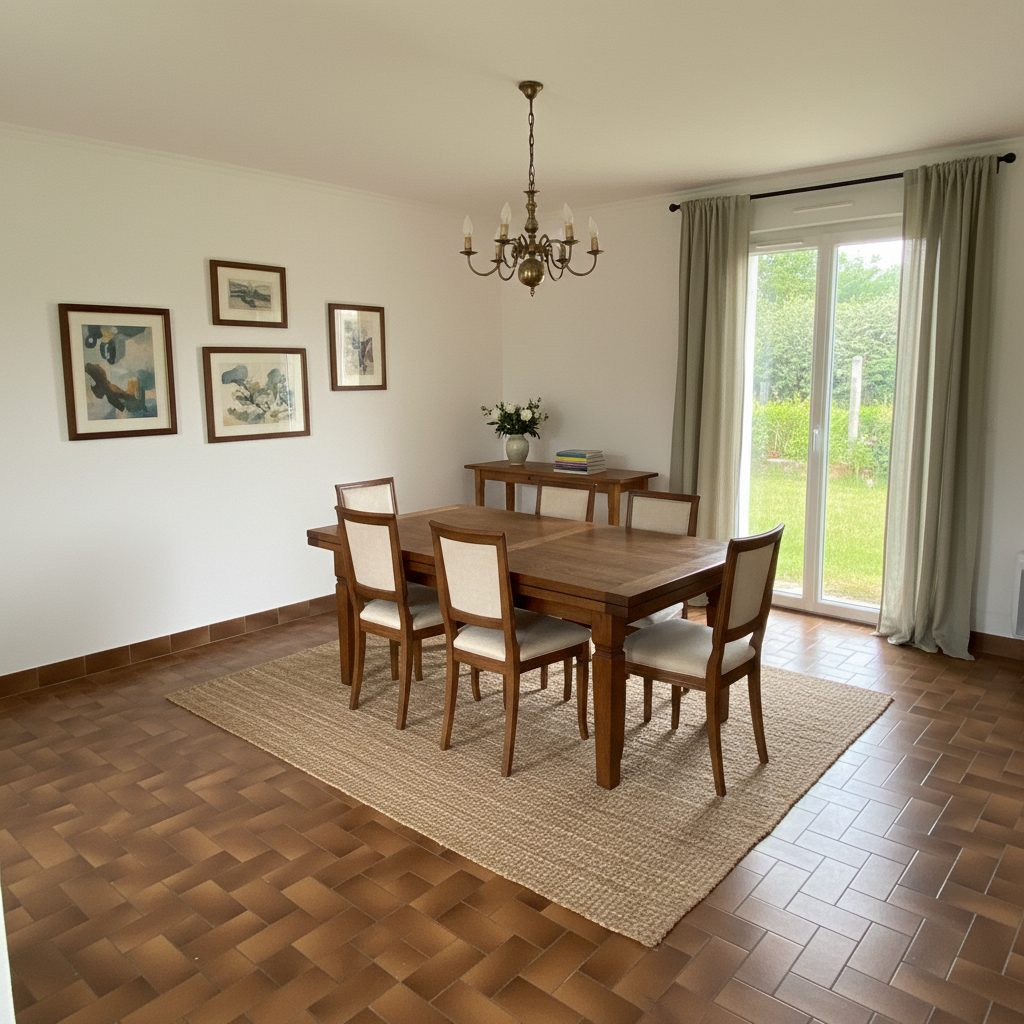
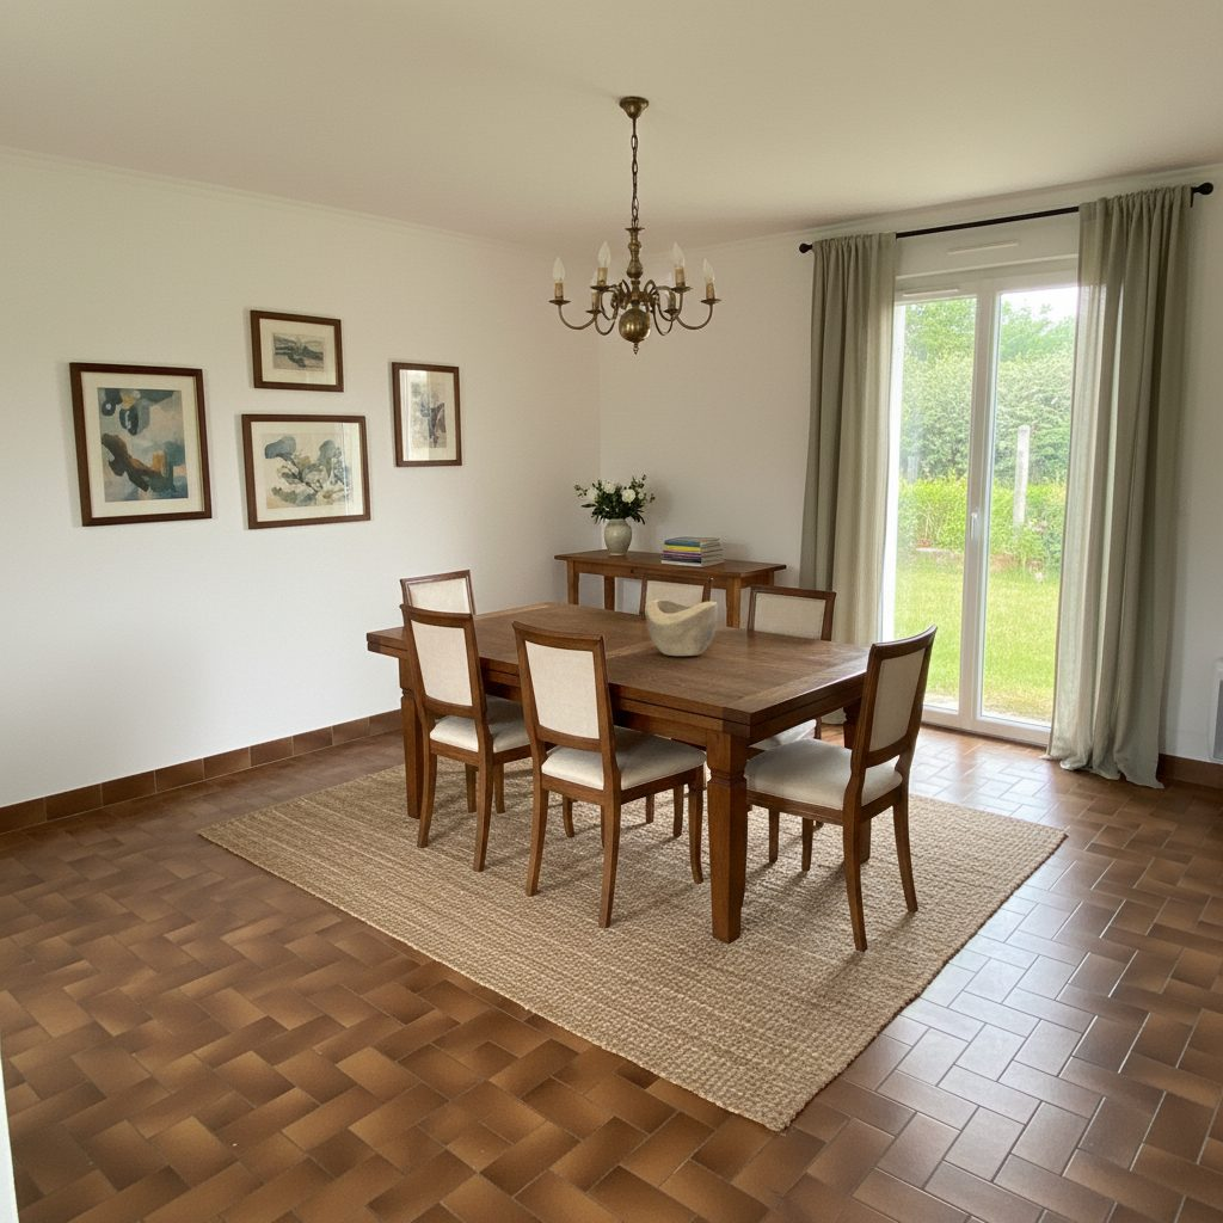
+ decorative bowl (681, 627)
